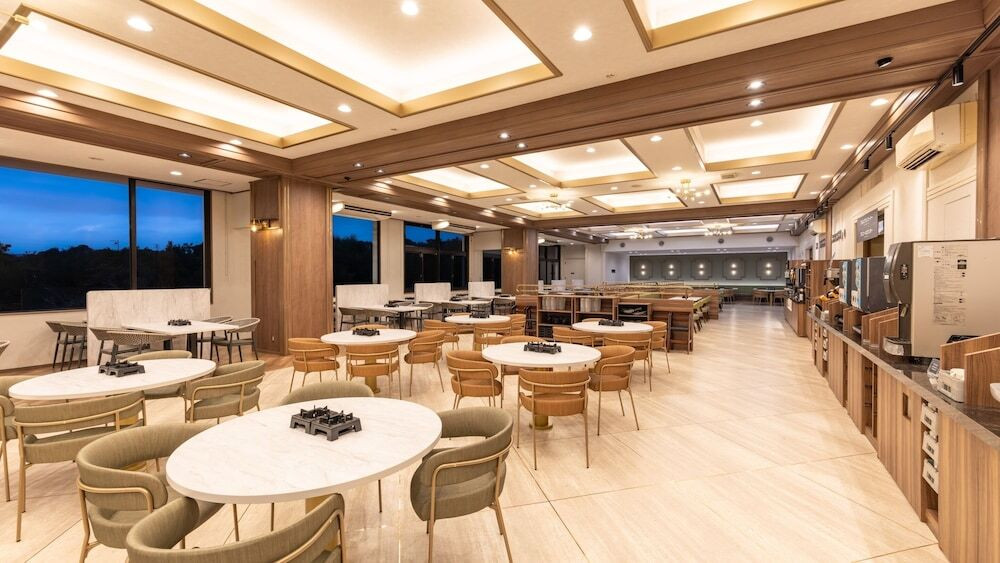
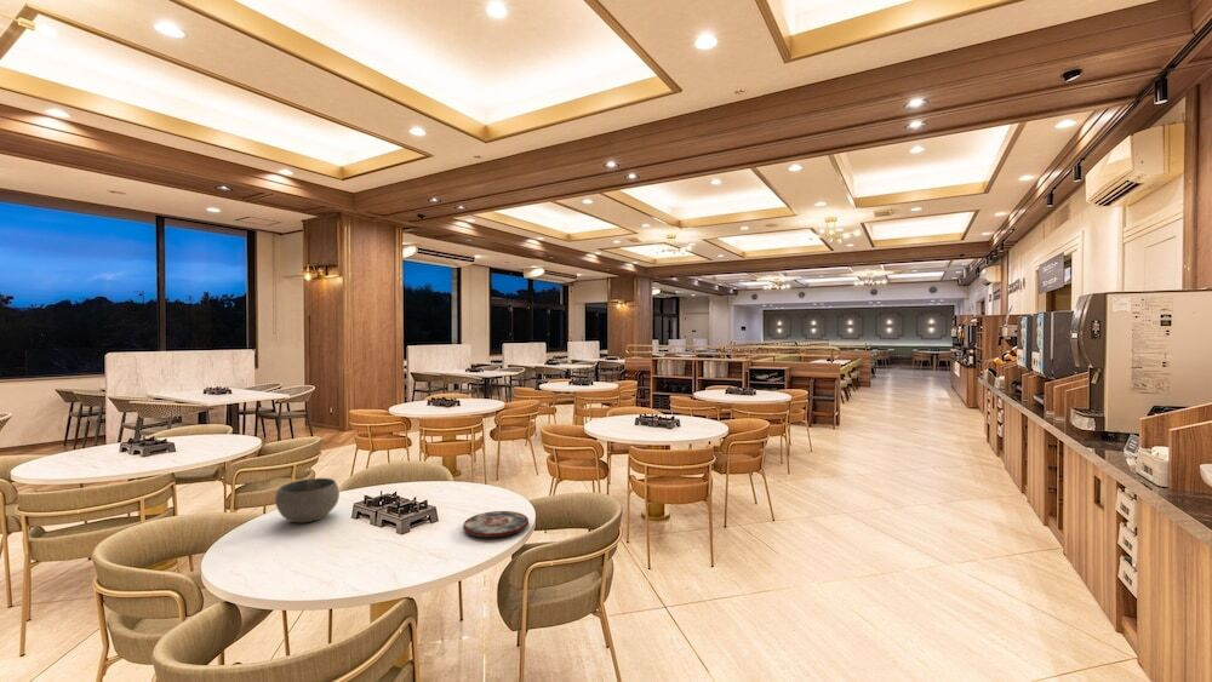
+ bowl (308, 500)
+ plate (496, 523)
